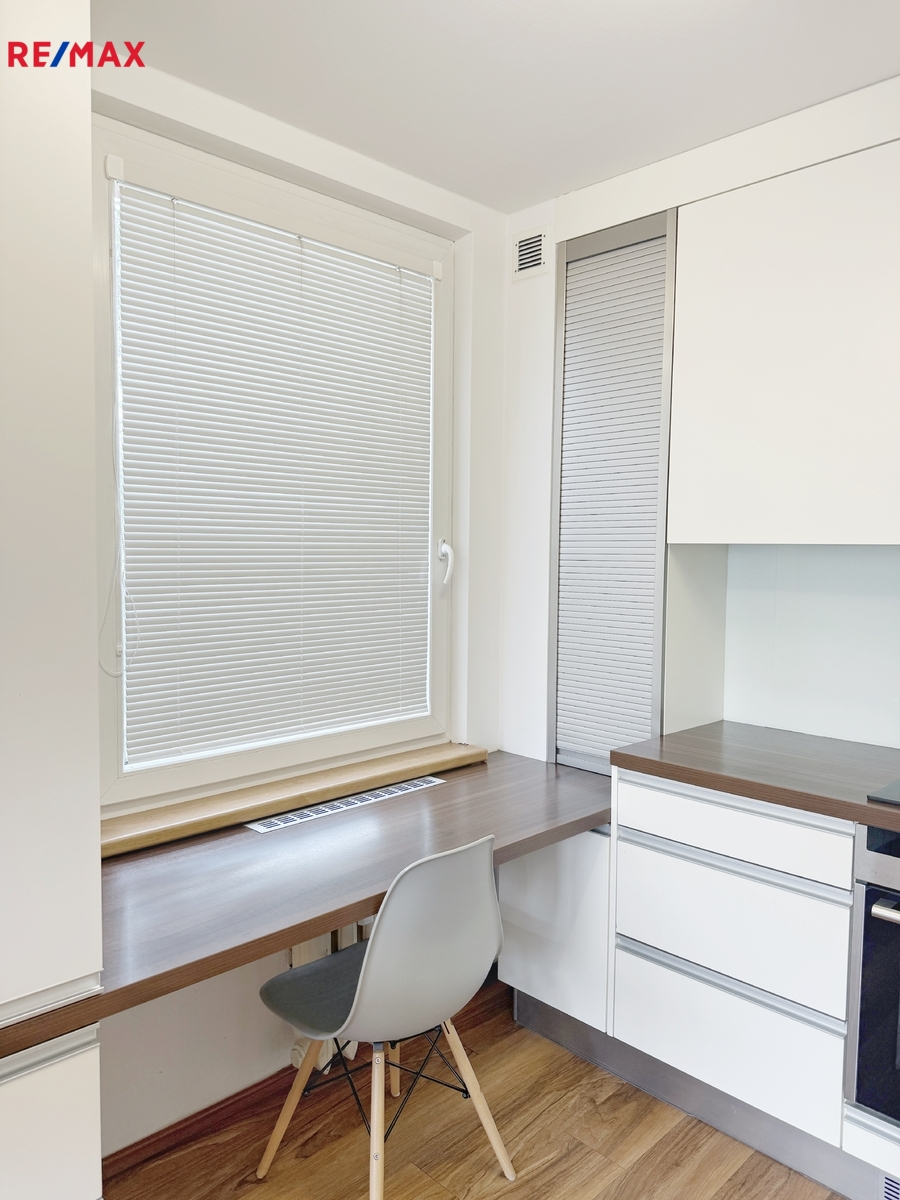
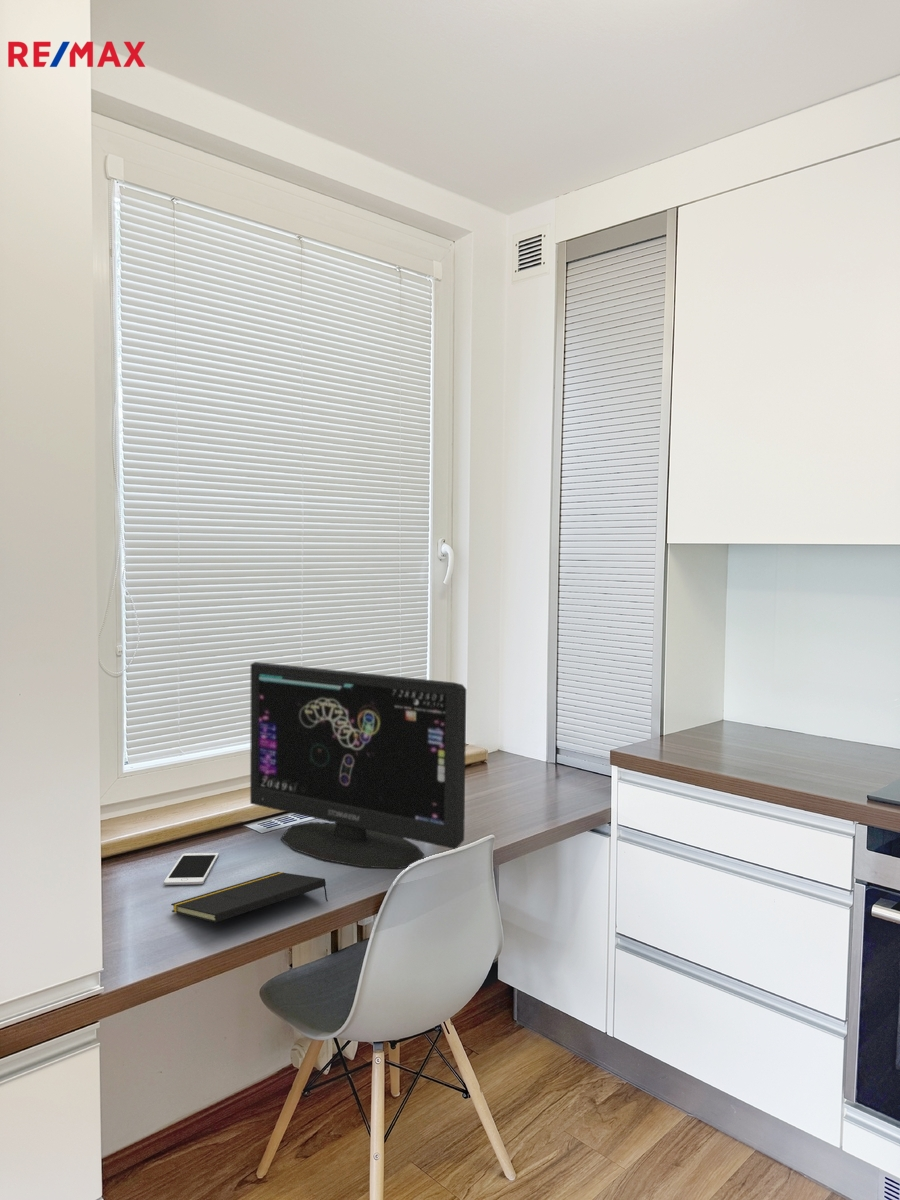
+ cell phone (192, 868)
+ notepad (249, 895)
+ computer monitor (351, 759)
